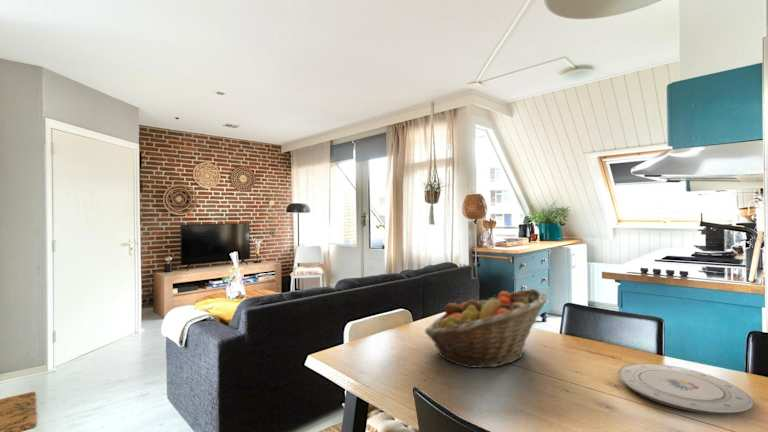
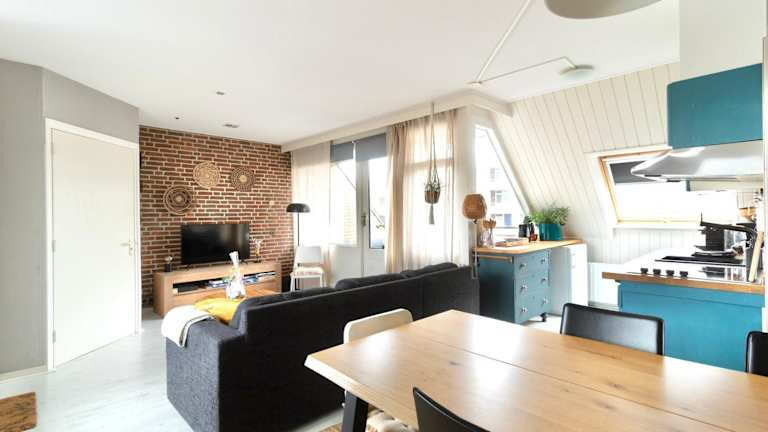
- fruit basket (486, 321)
- plate (679, 387)
